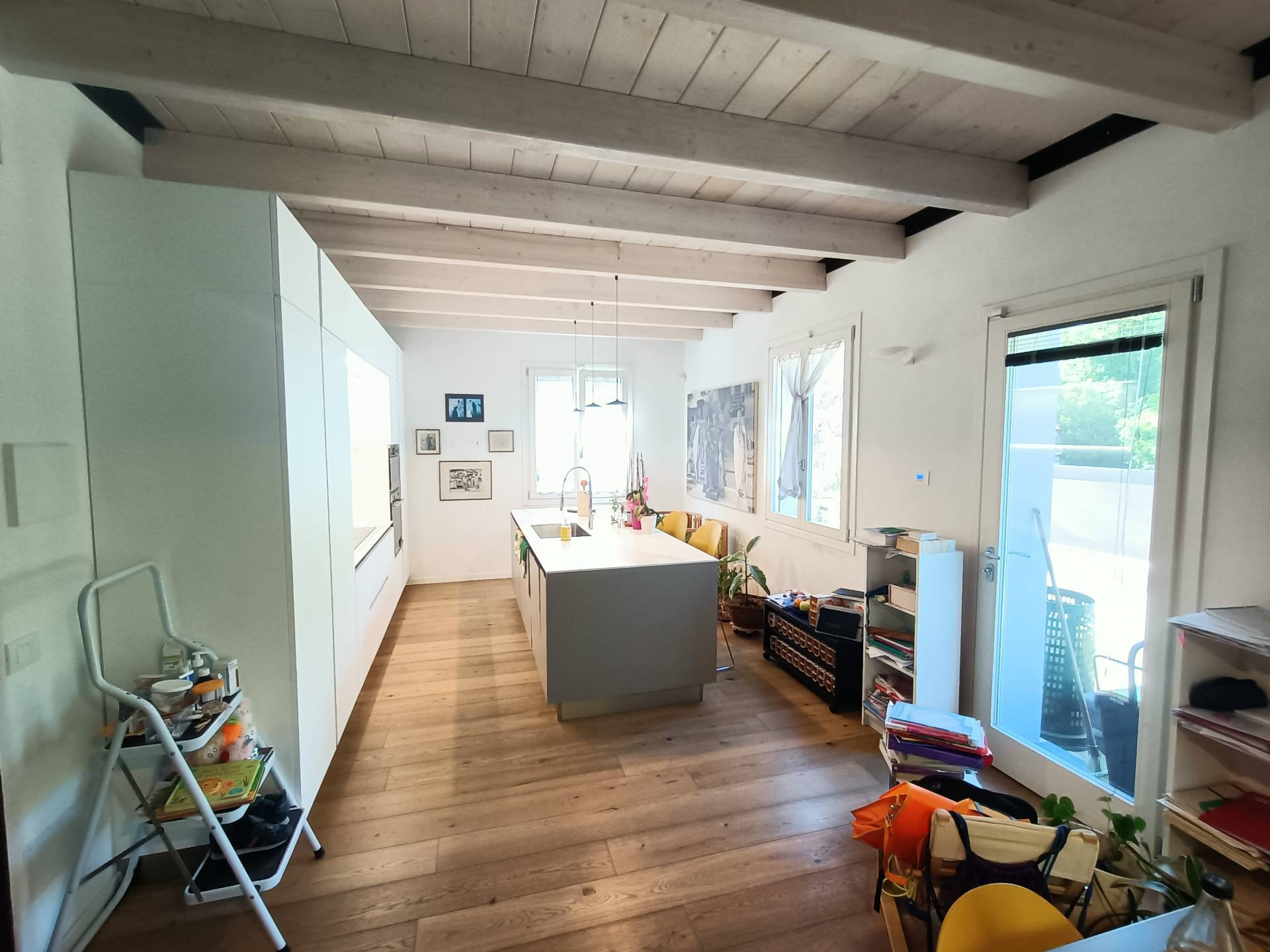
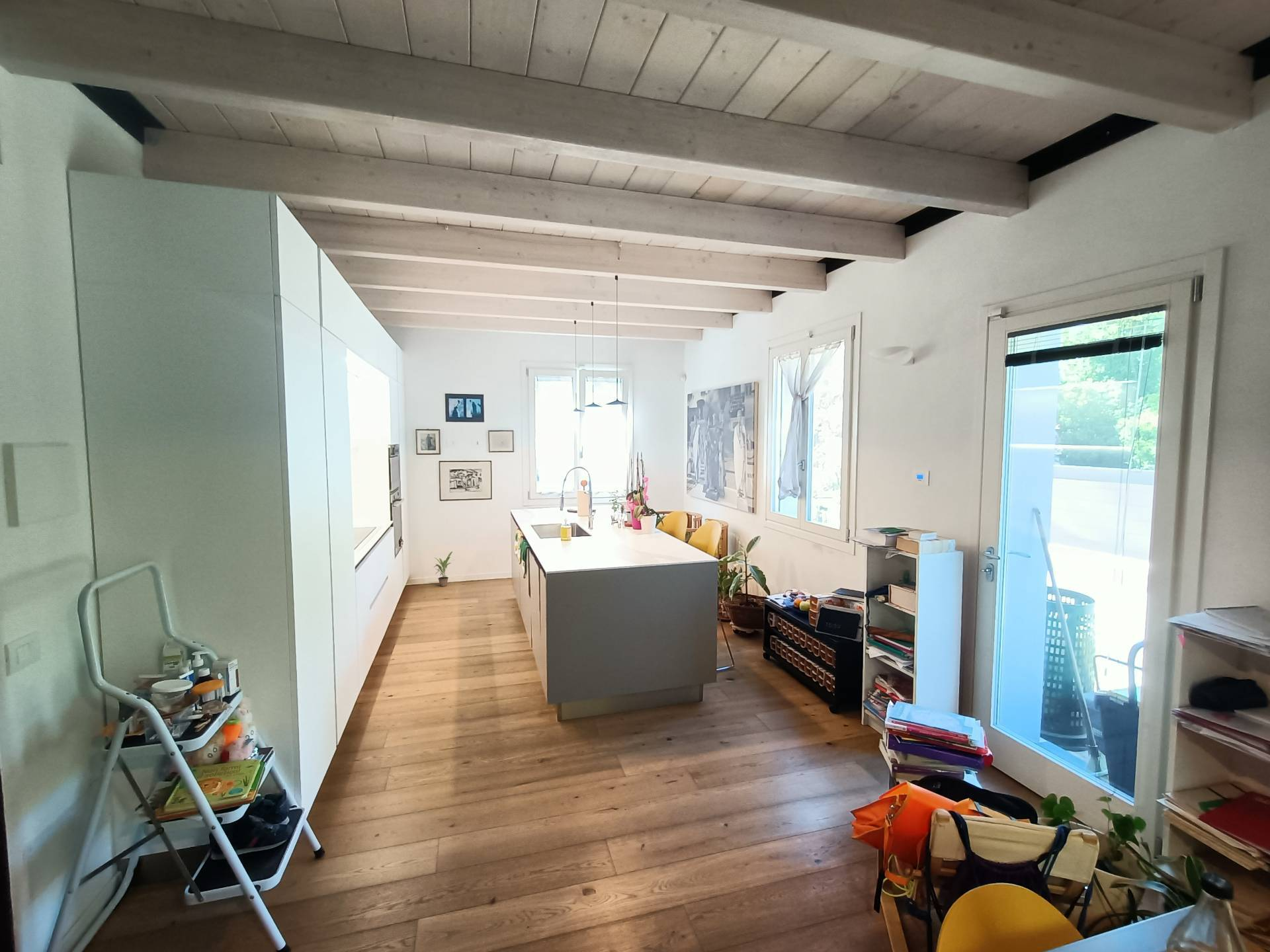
+ potted plant (444, 570)
